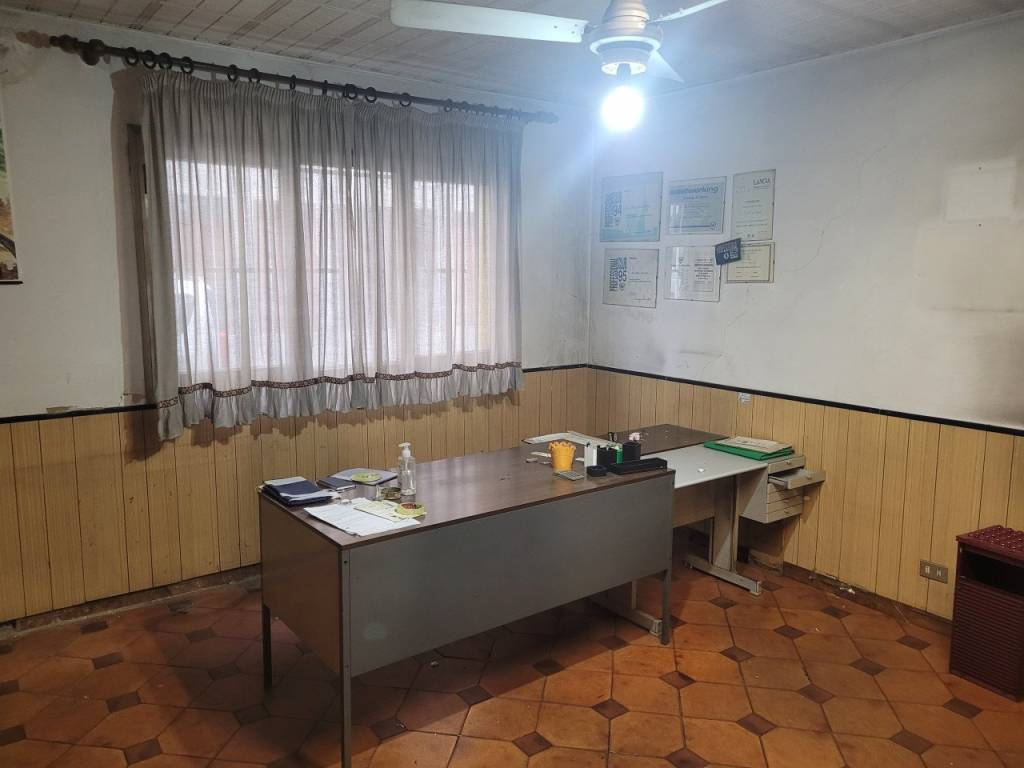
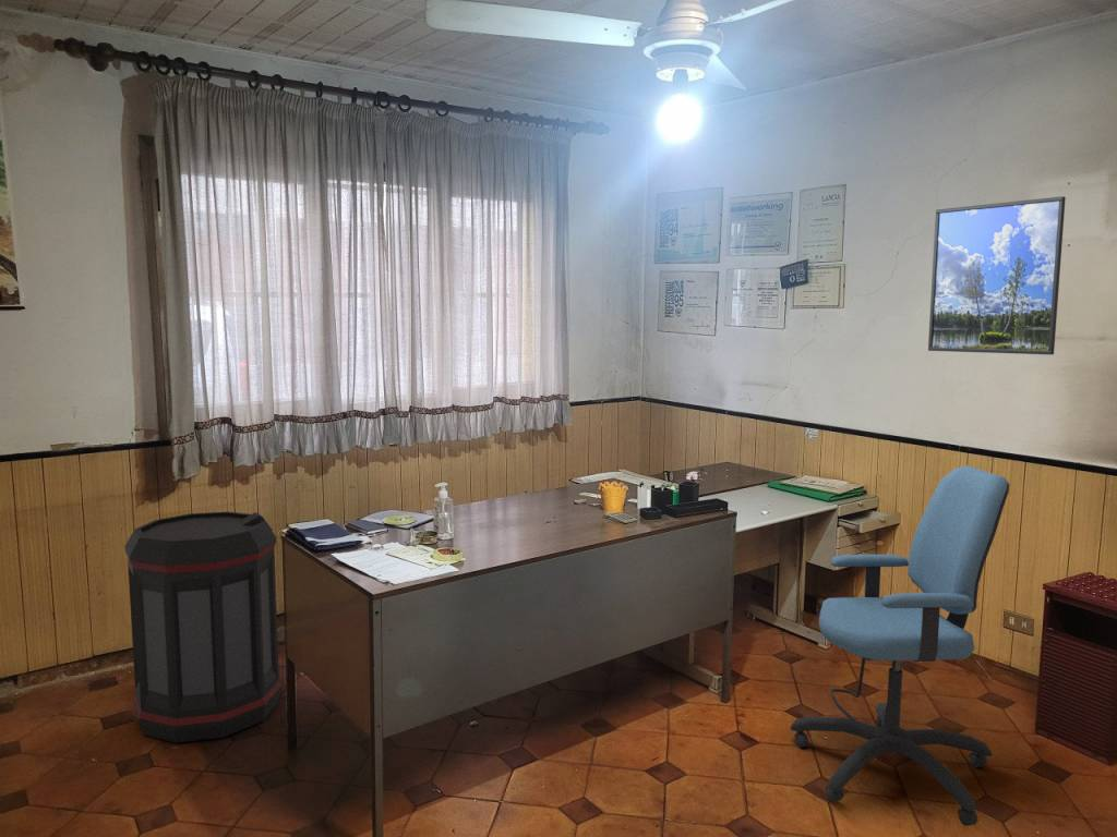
+ trash can (205, 616)
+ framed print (992, 278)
+ office chair (906, 623)
